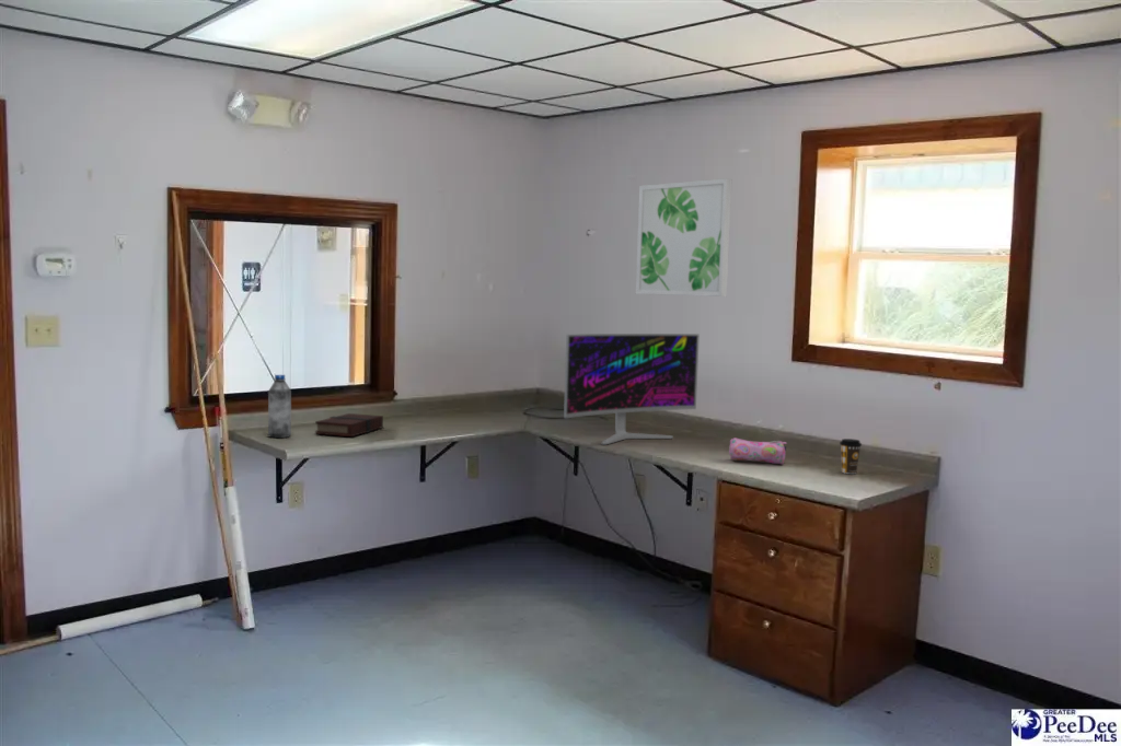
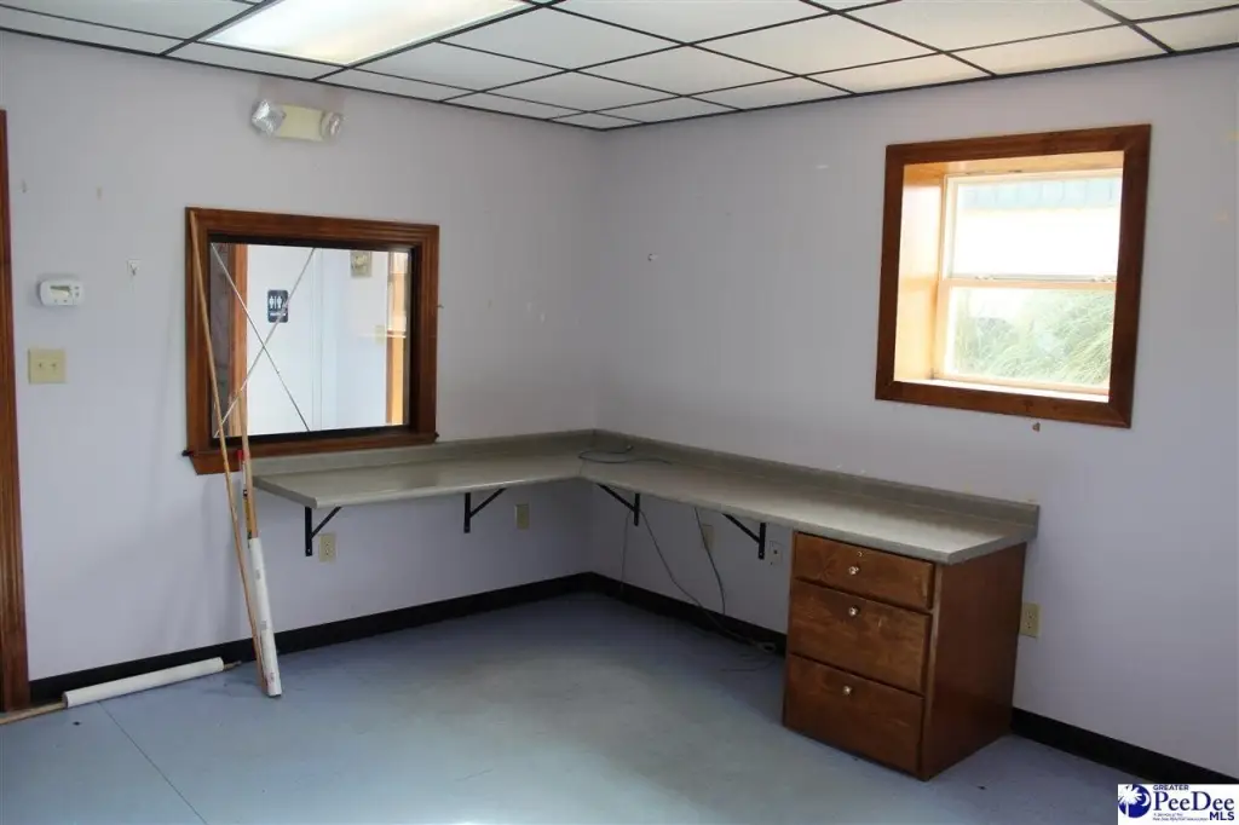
- book (349, 424)
- water bottle (279, 405)
- pencil case (758, 451)
- coffee cup (850, 456)
- monitor (631, 386)
- wall art (681, 238)
